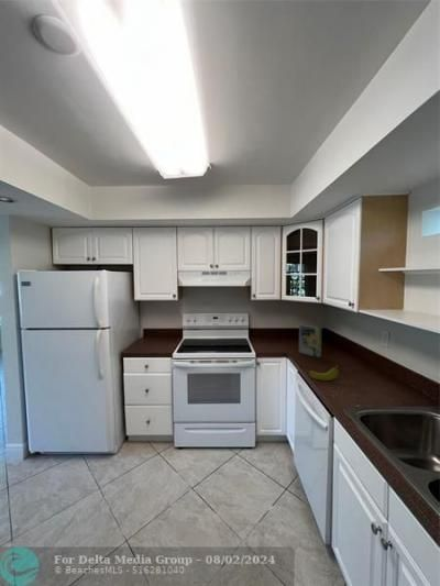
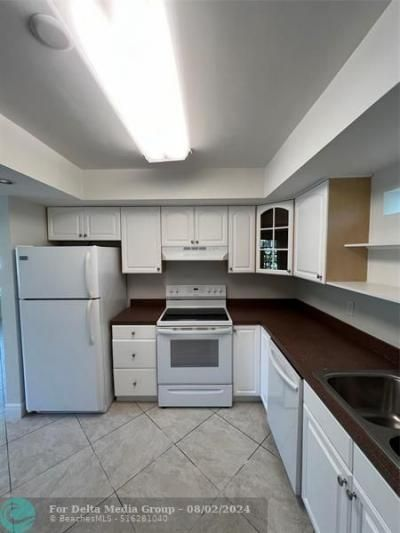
- fruit (323, 373)
- cereal box (309, 340)
